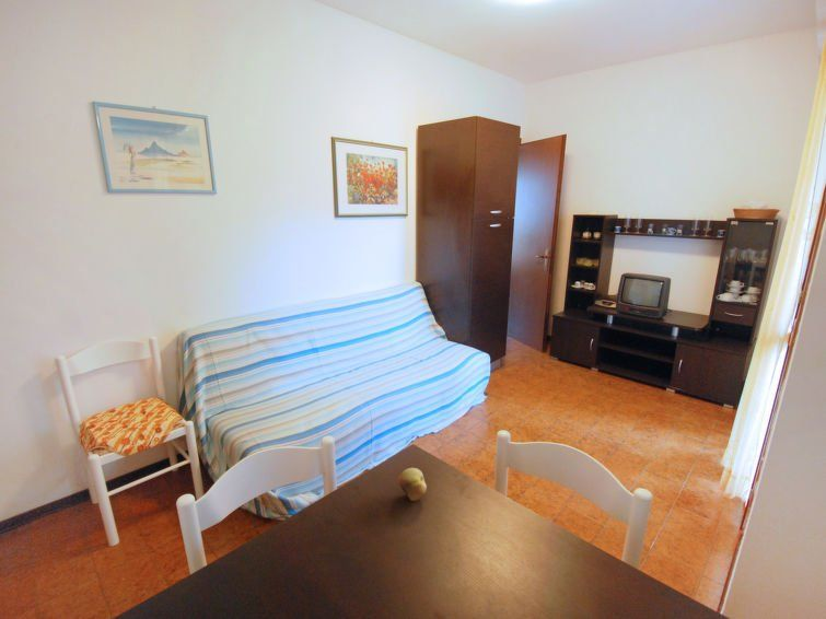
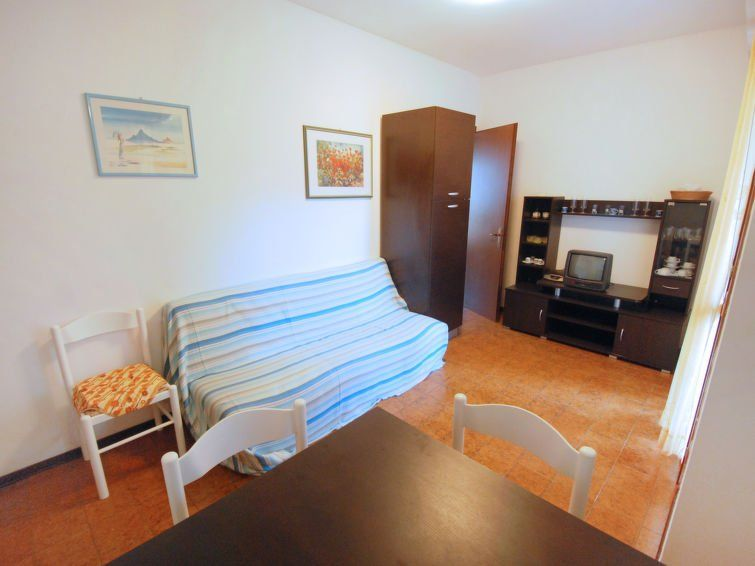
- fruit (411, 483)
